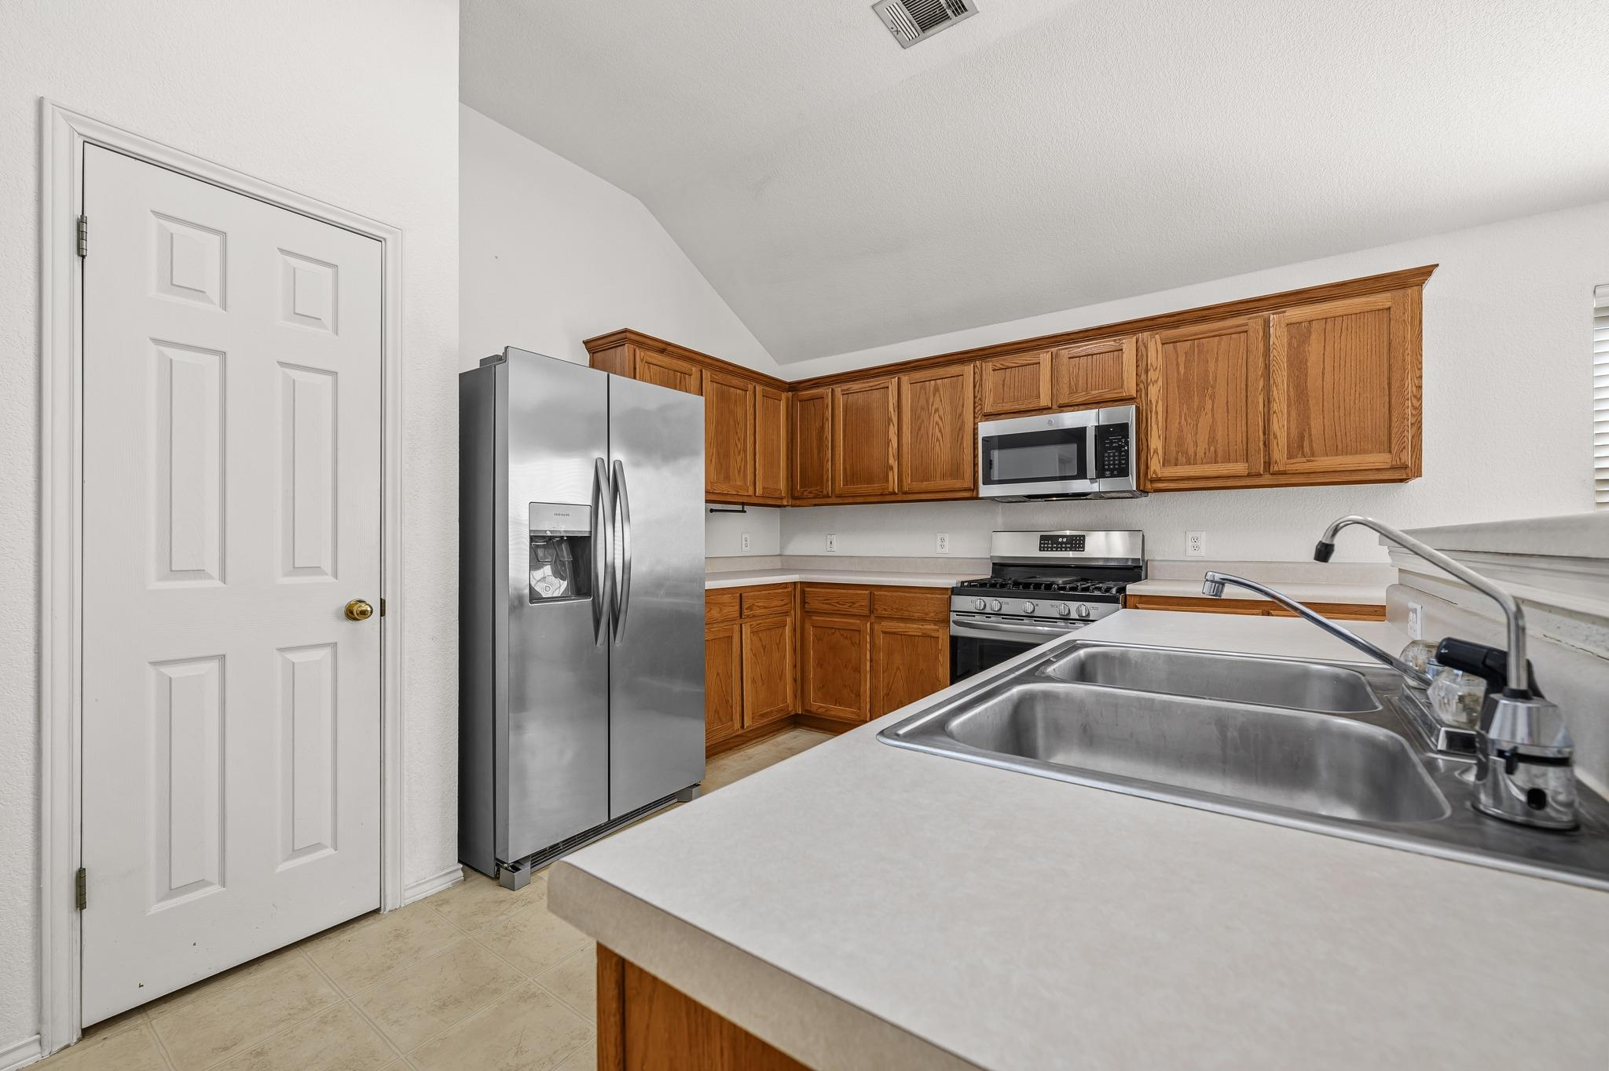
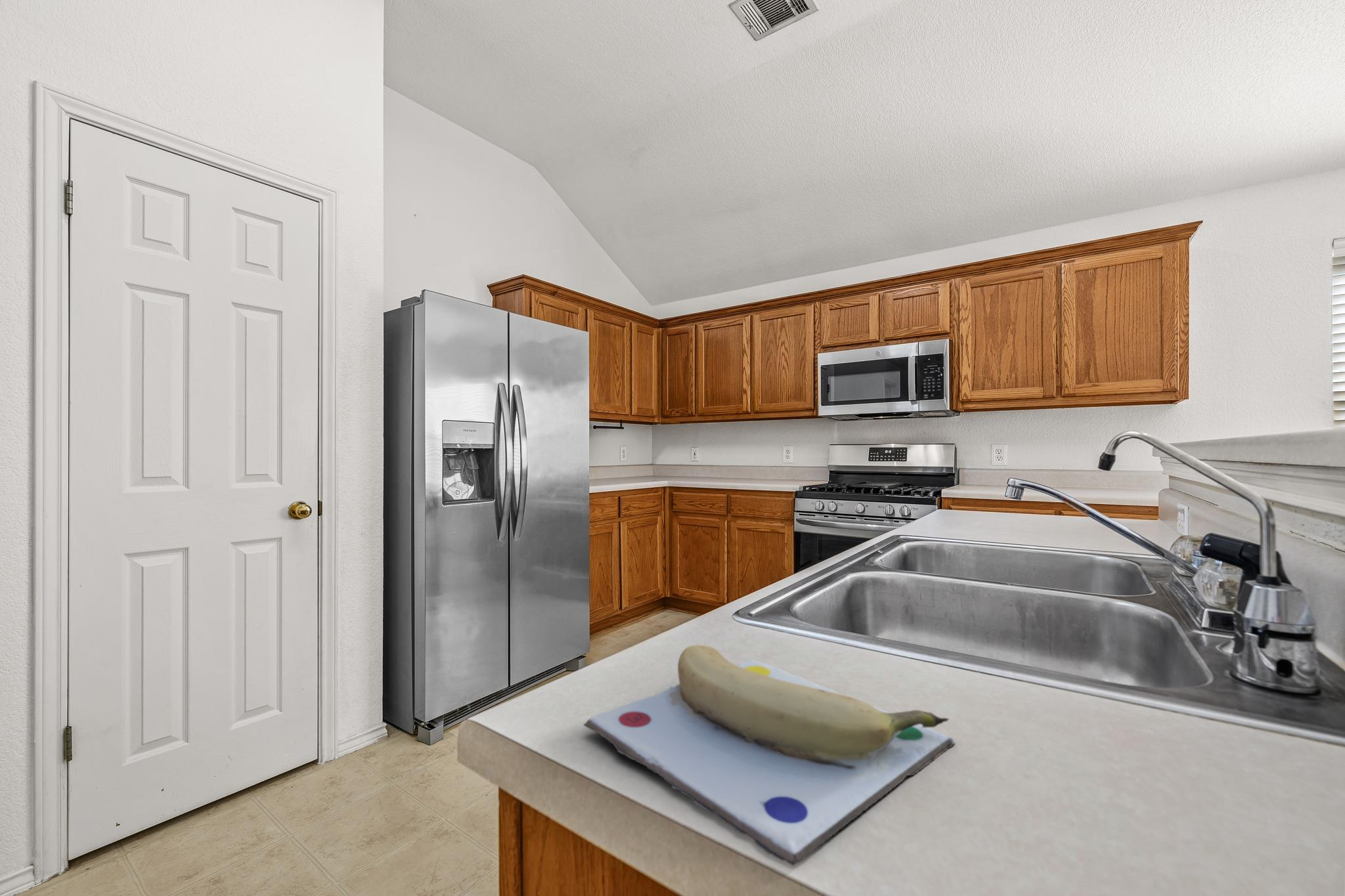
+ banana (765, 704)
